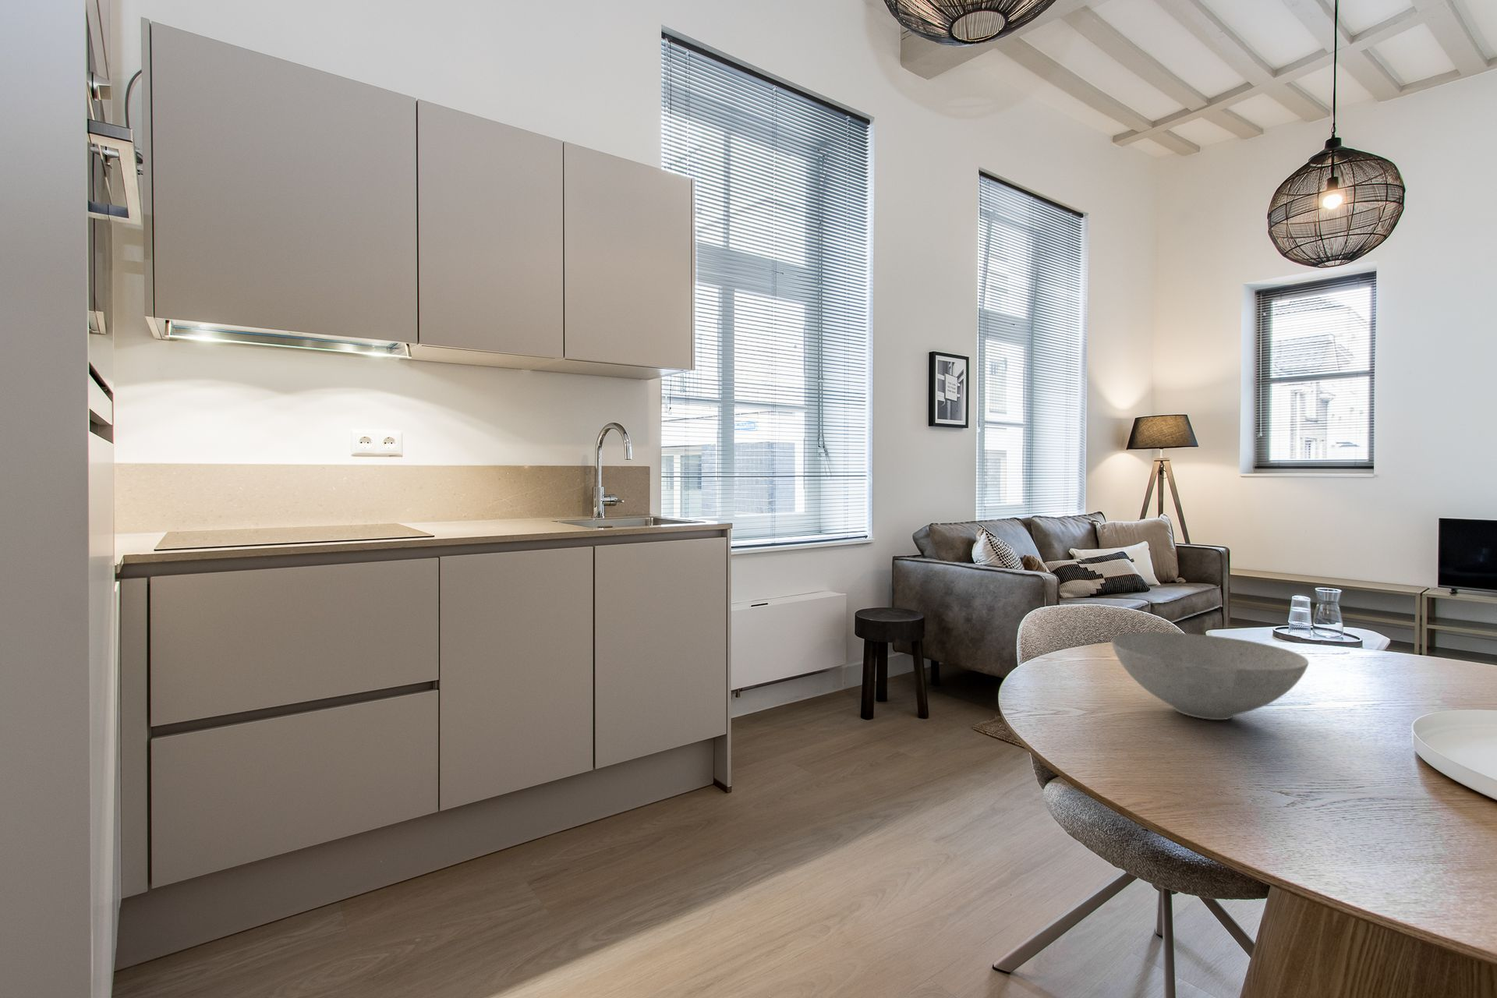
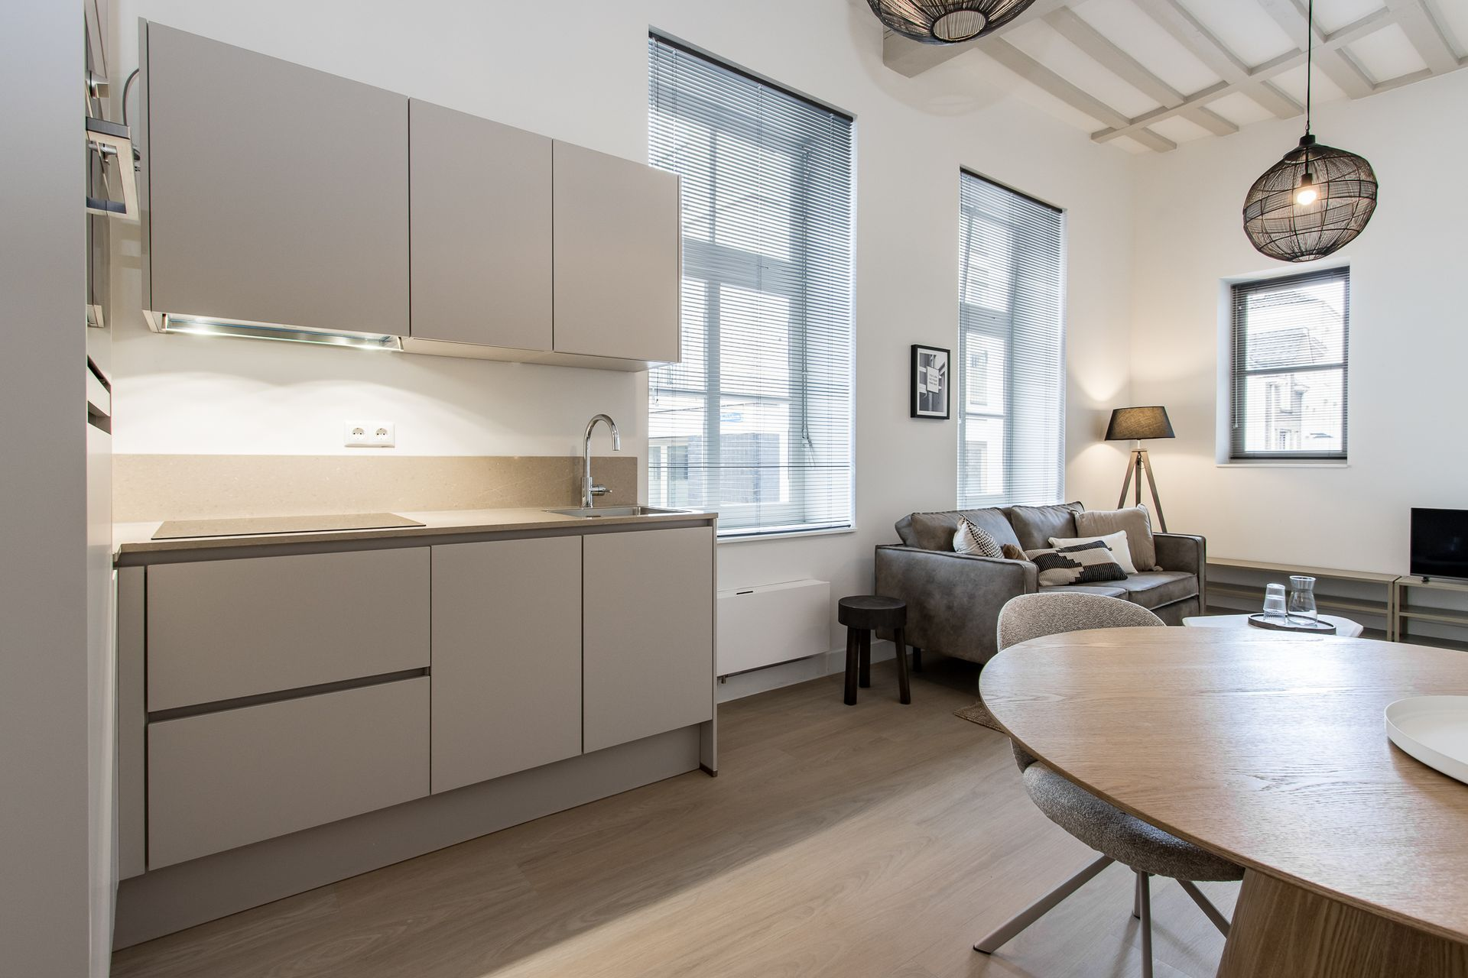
- bowl (1203, 679)
